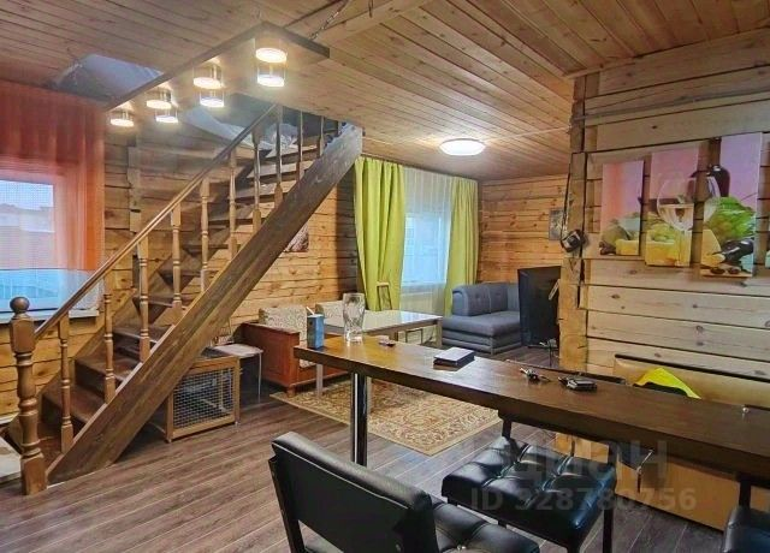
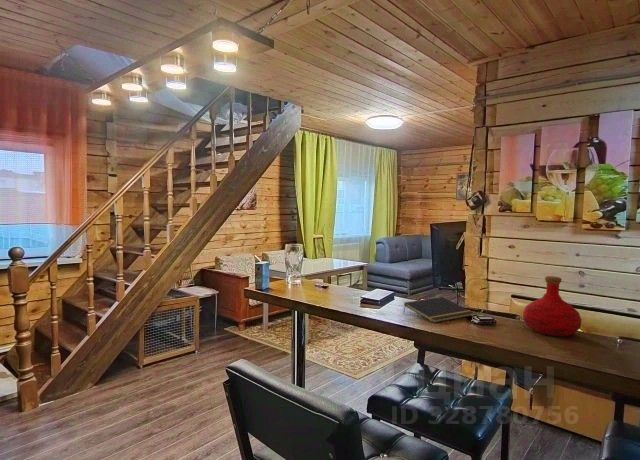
+ notepad (438, 308)
+ bottle (551, 304)
